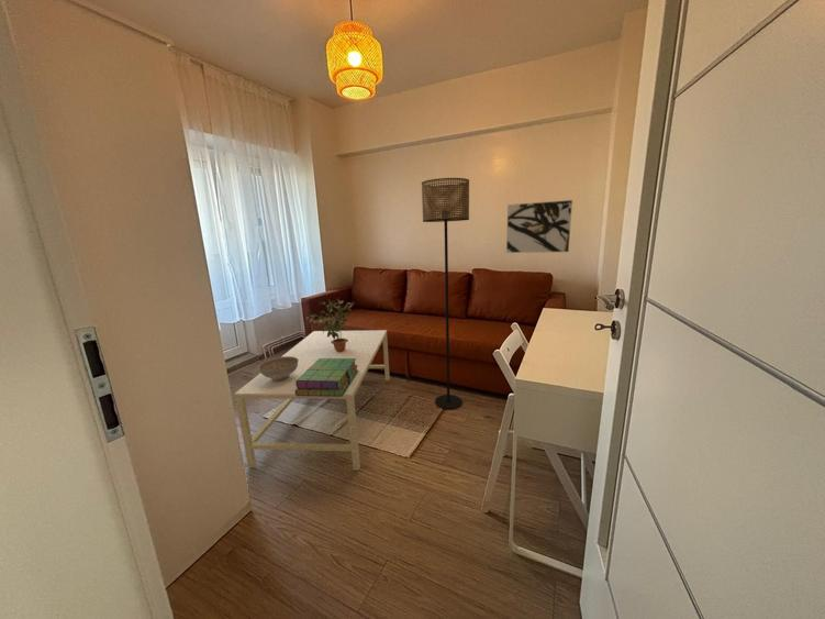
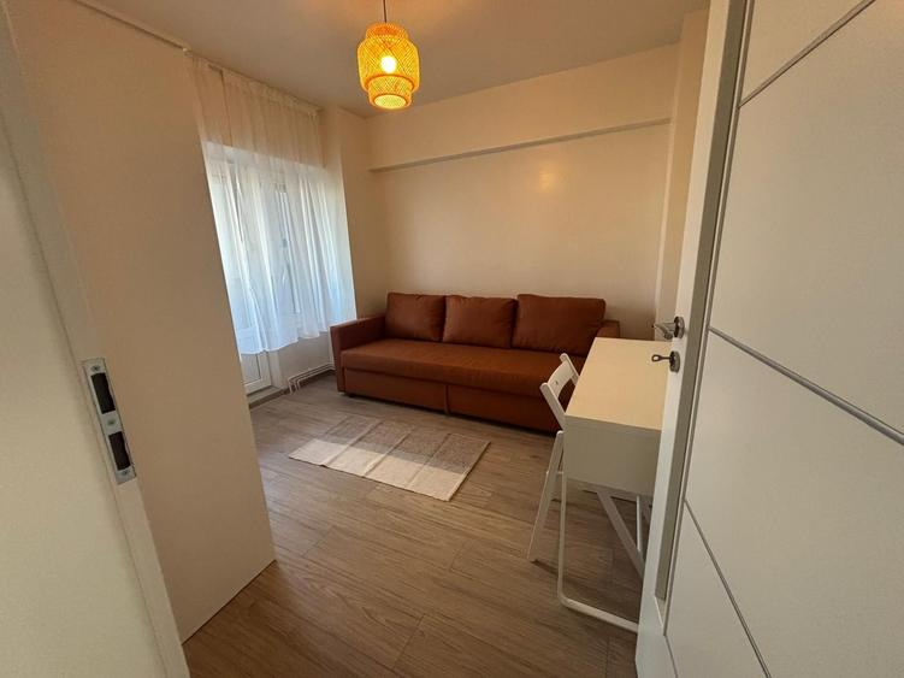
- potted plant (336, 324)
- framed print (537, 228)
- stack of books (328, 375)
- decorative bowl (279, 369)
- floor lamp (446, 300)
- coffee table (331, 397)
